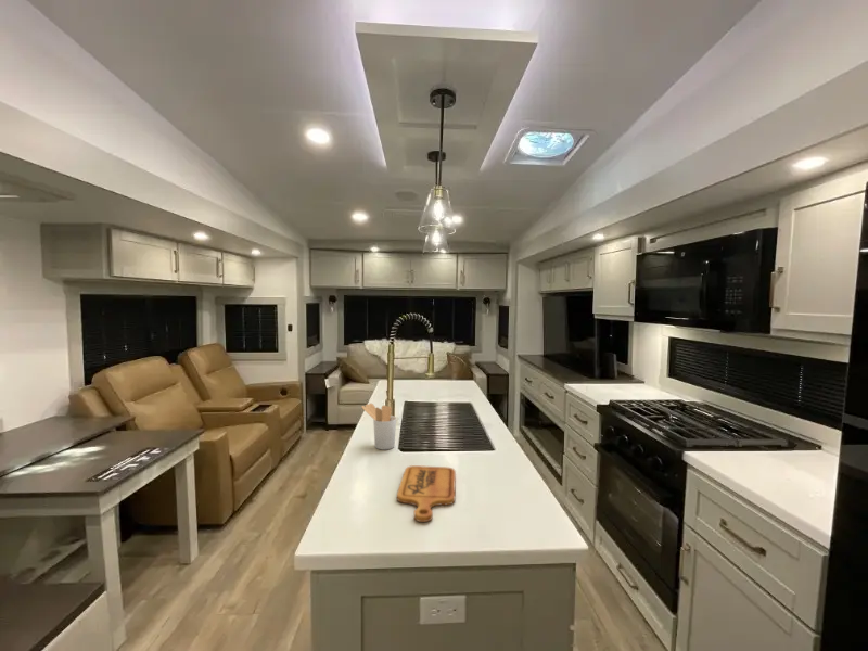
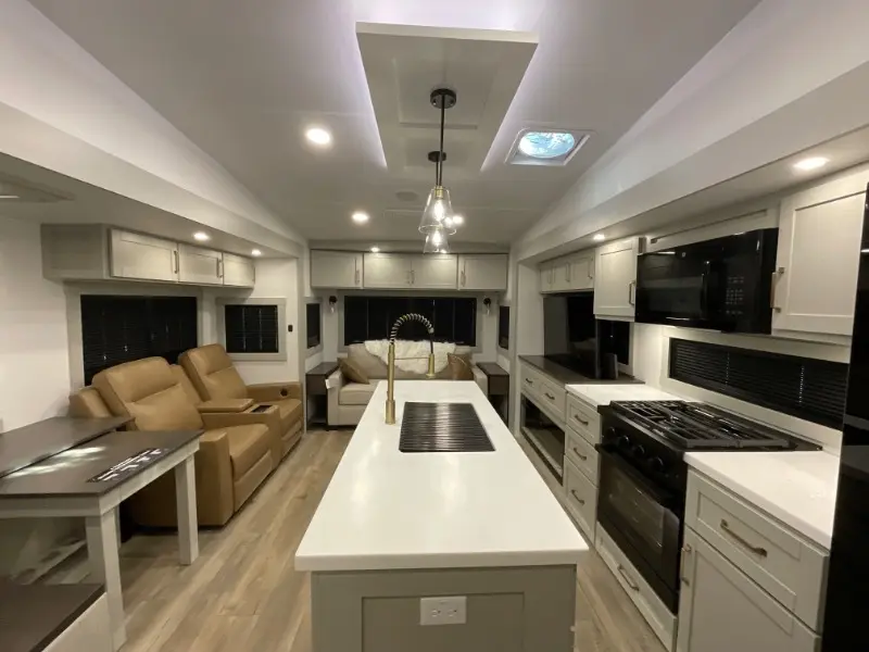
- cutting board (426, 489)
- utensil holder (379, 424)
